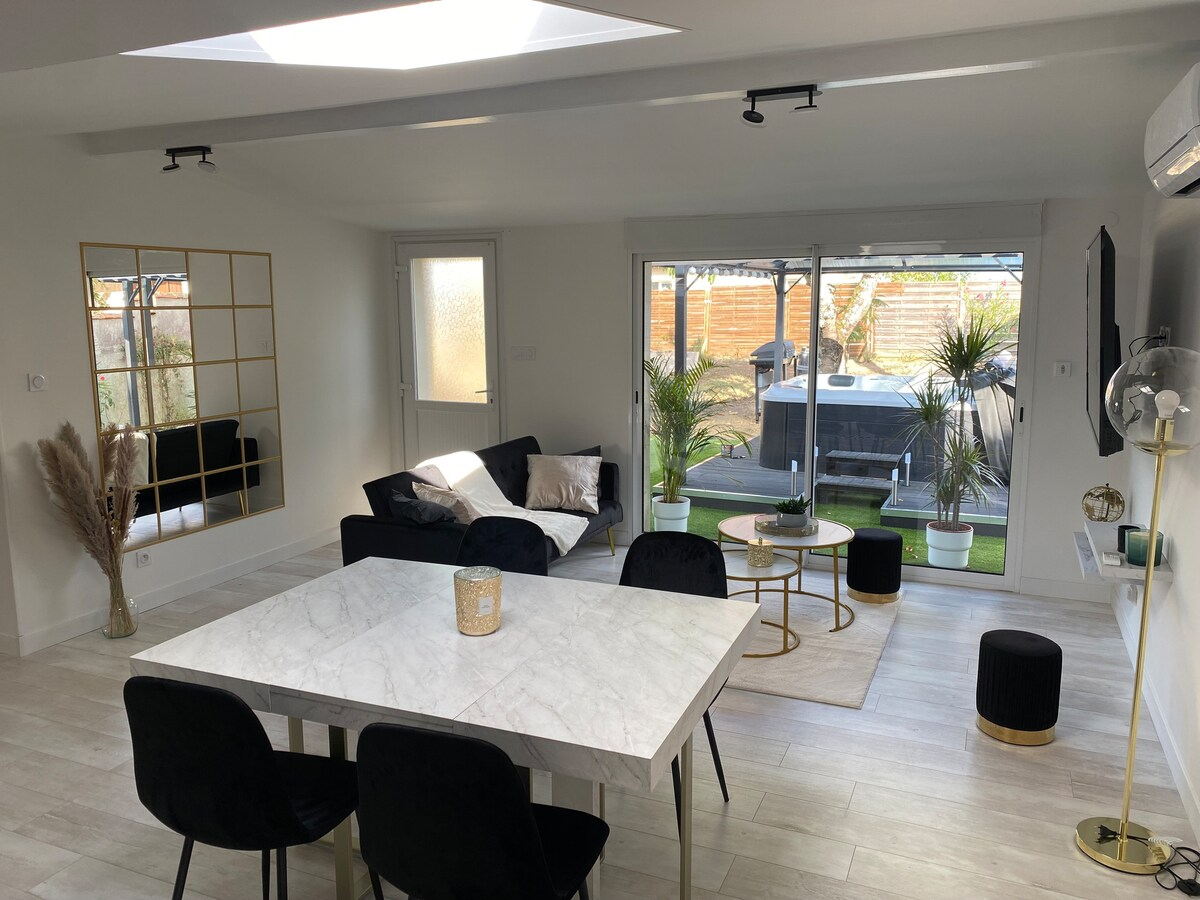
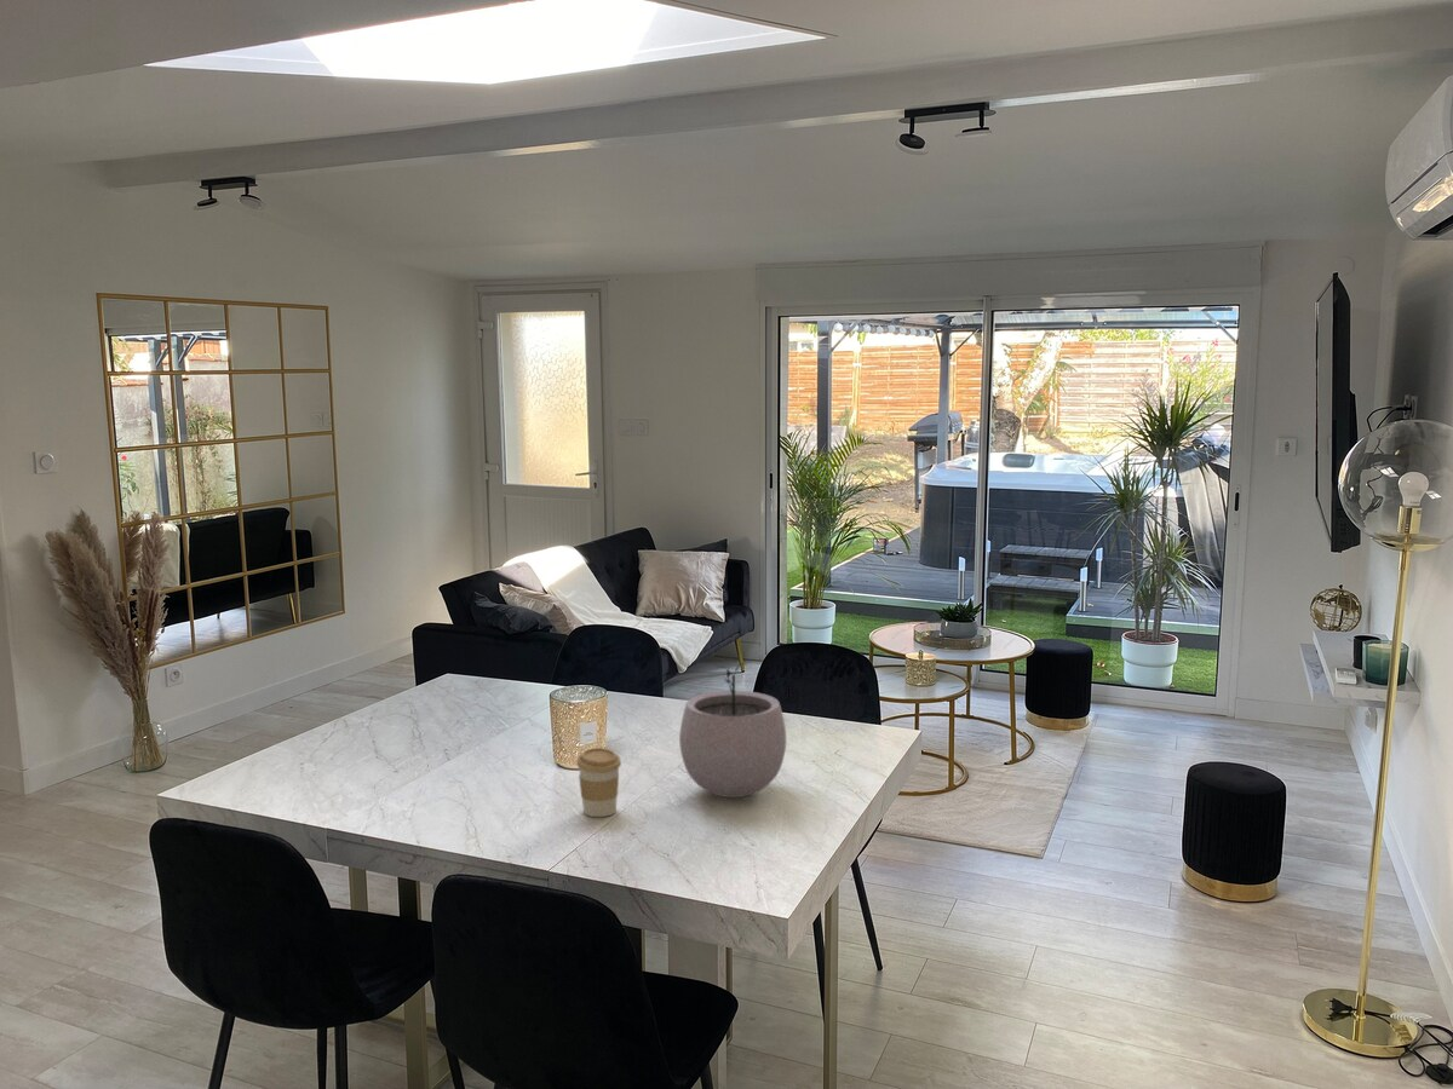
+ coffee cup (599, 782)
+ plant pot (733, 727)
